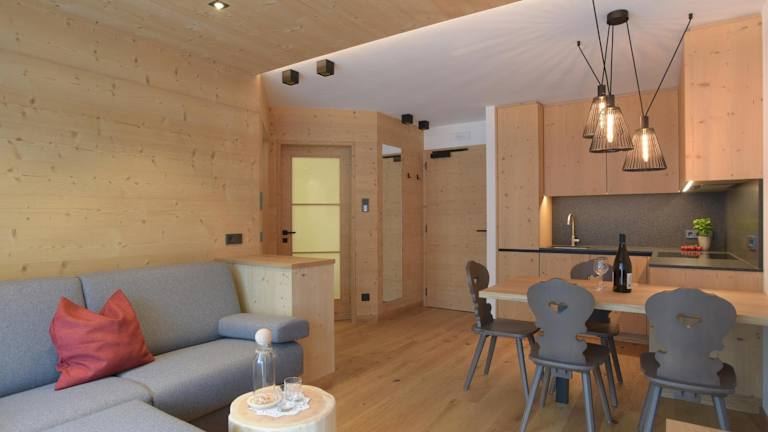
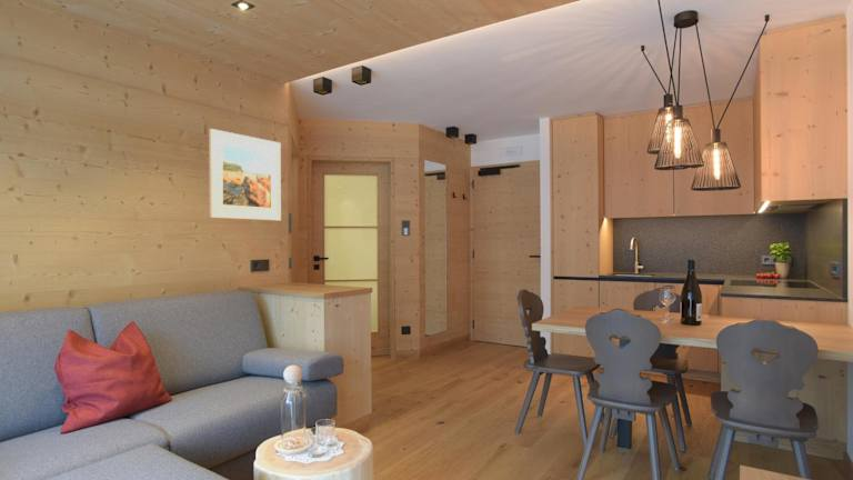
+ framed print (247, 178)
